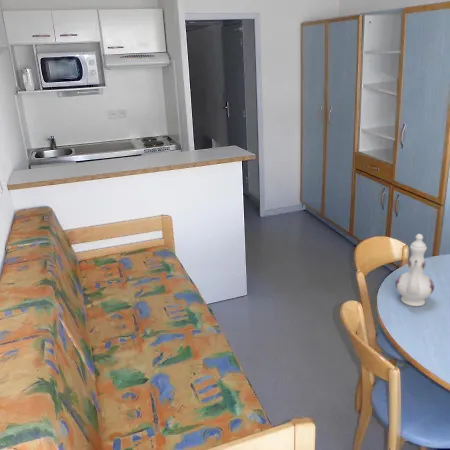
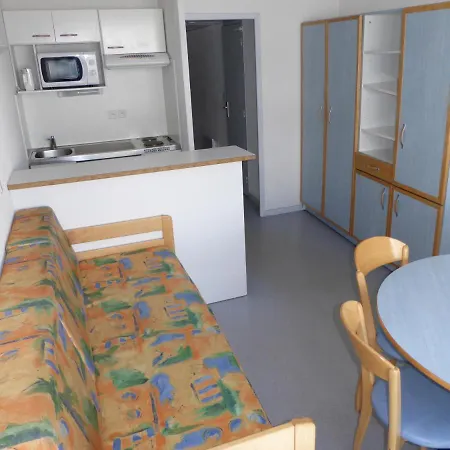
- chinaware (415, 270)
